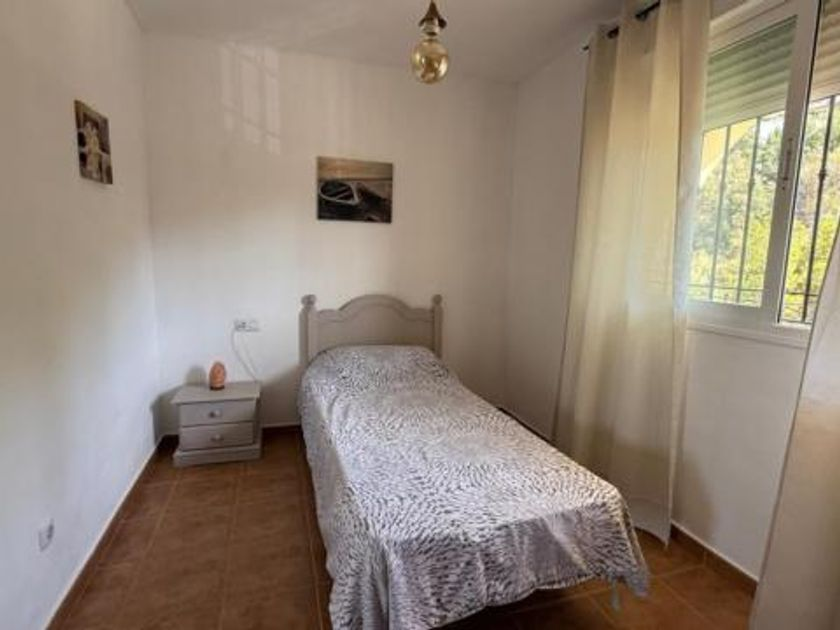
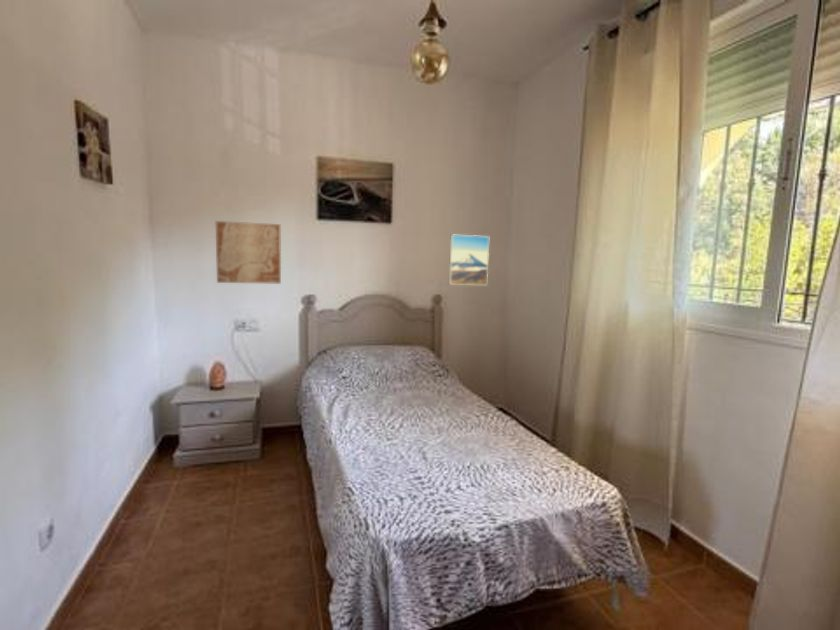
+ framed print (469, 260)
+ wall art (249, 253)
